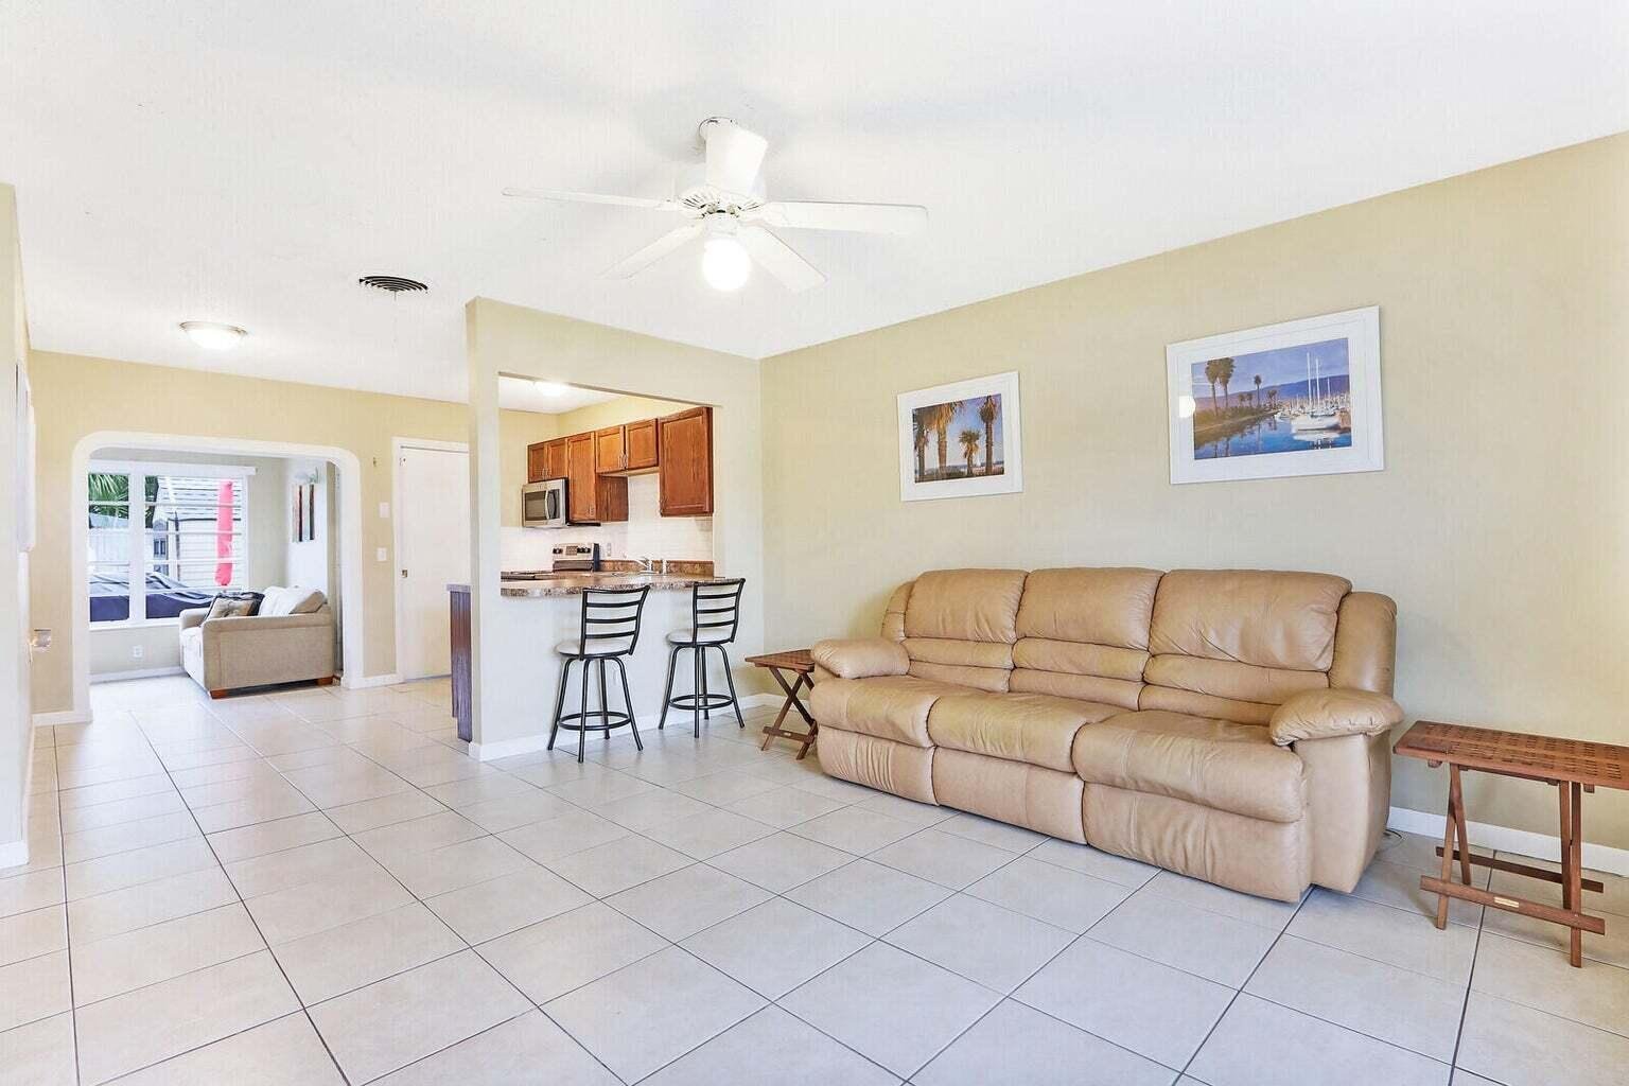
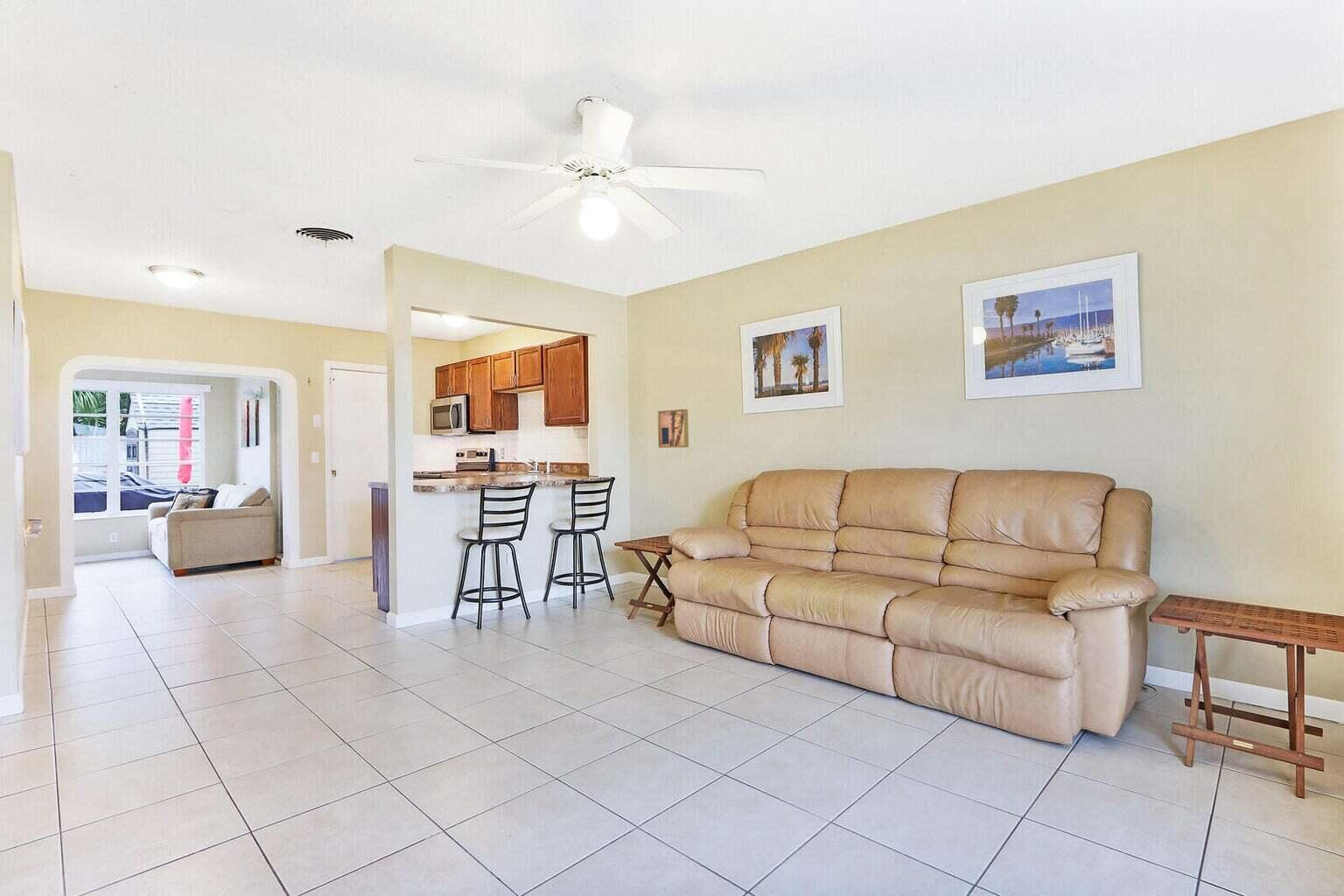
+ wall art (673, 429)
